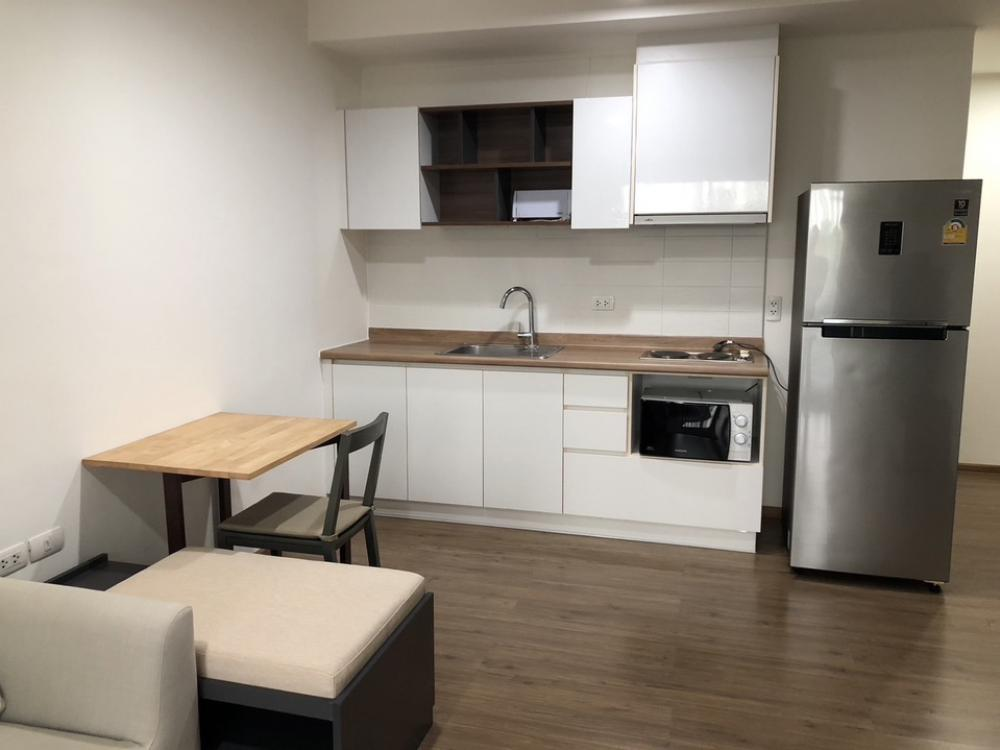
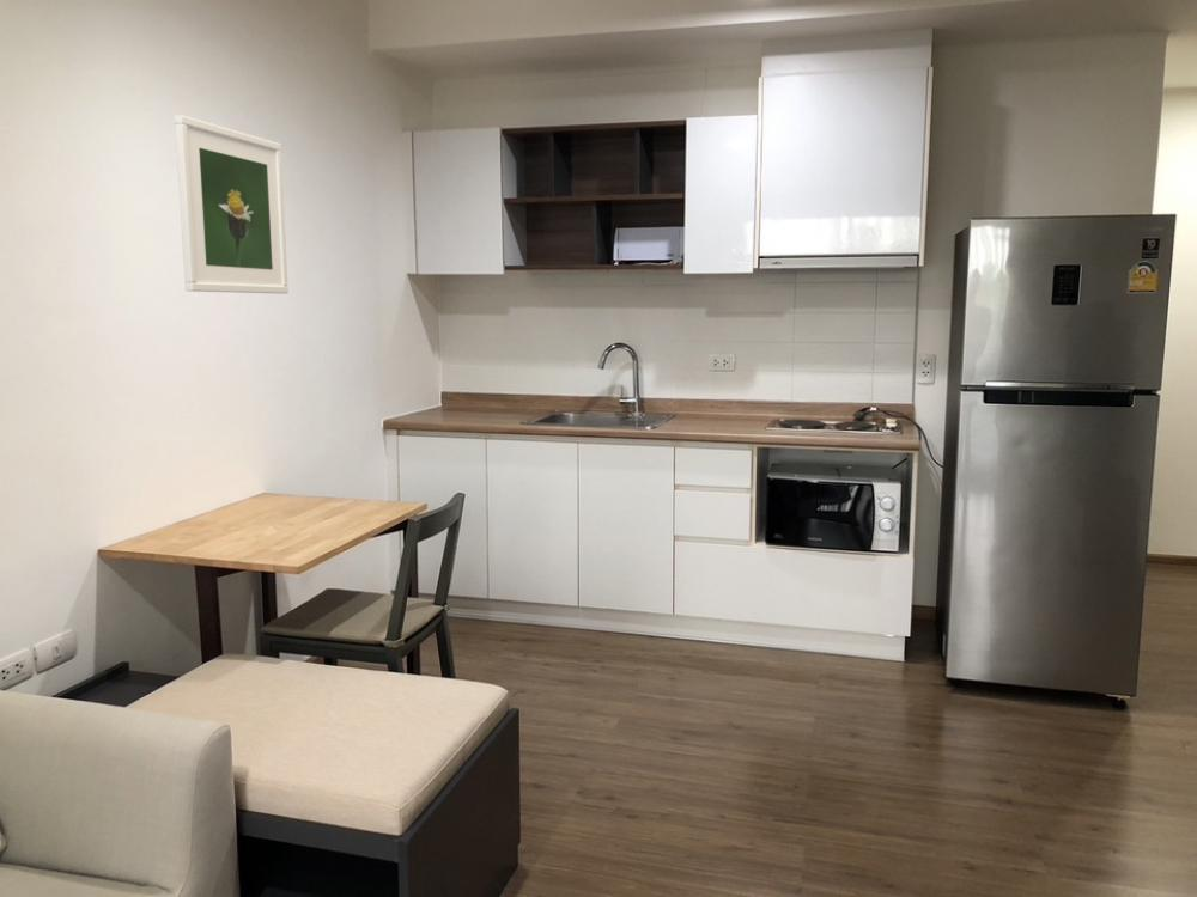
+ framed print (236, 212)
